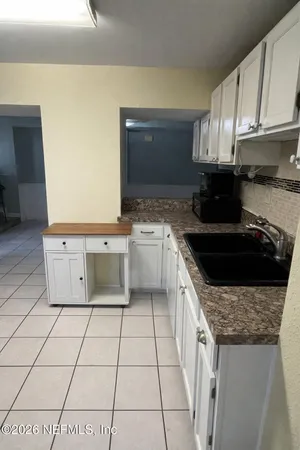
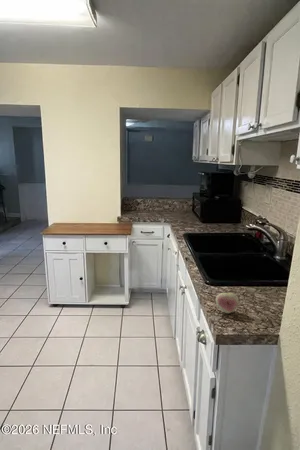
+ fruit (227, 302)
